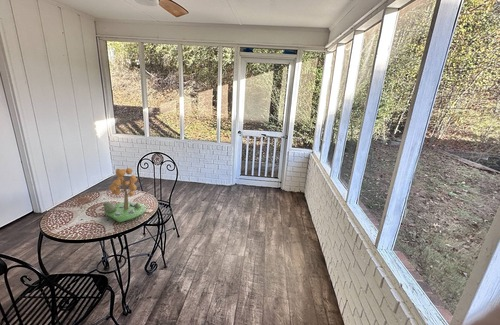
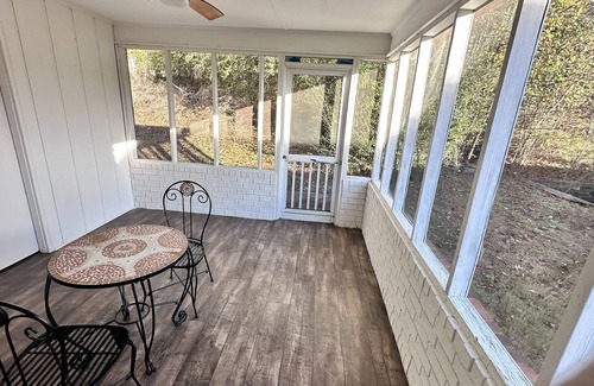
- small tree (123, 191)
